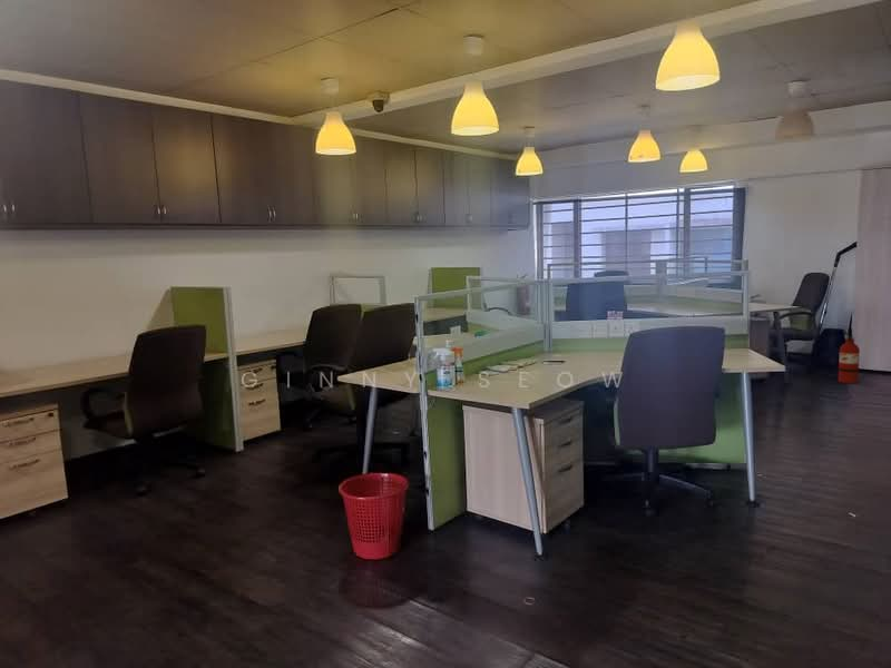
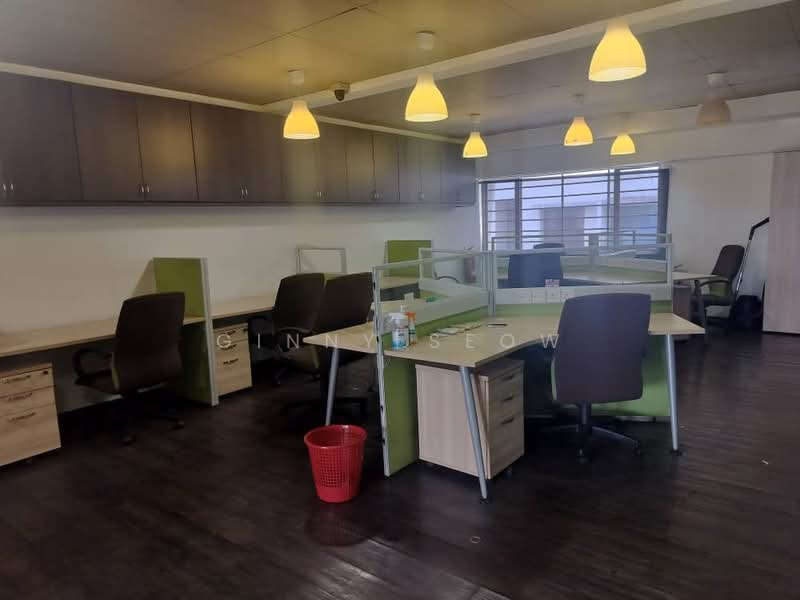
- fire extinguisher (849, 354)
